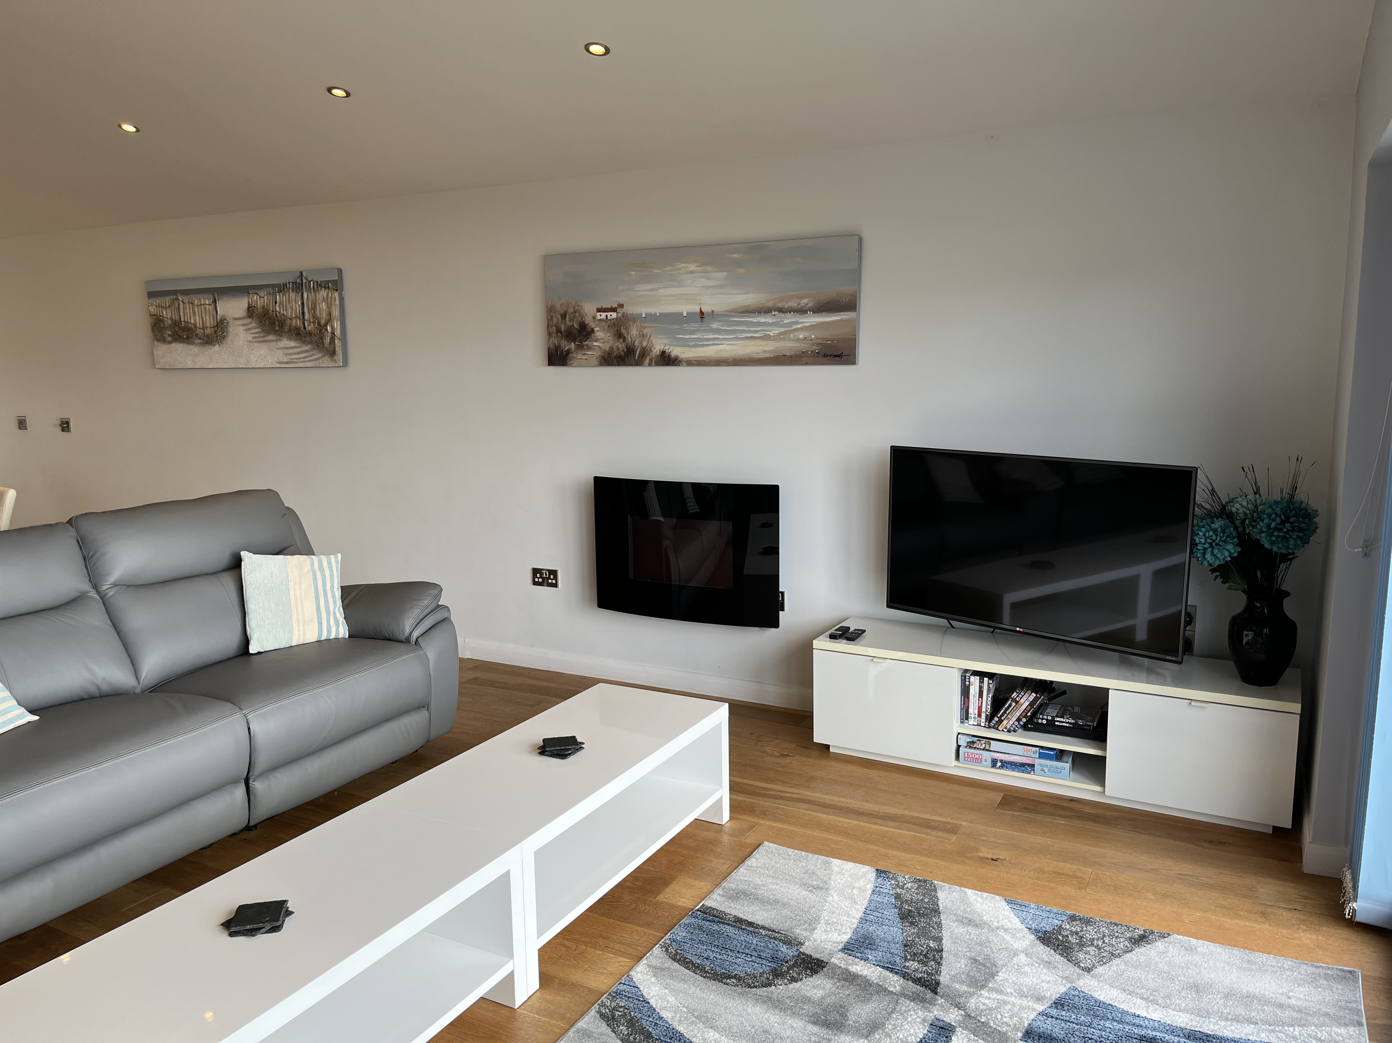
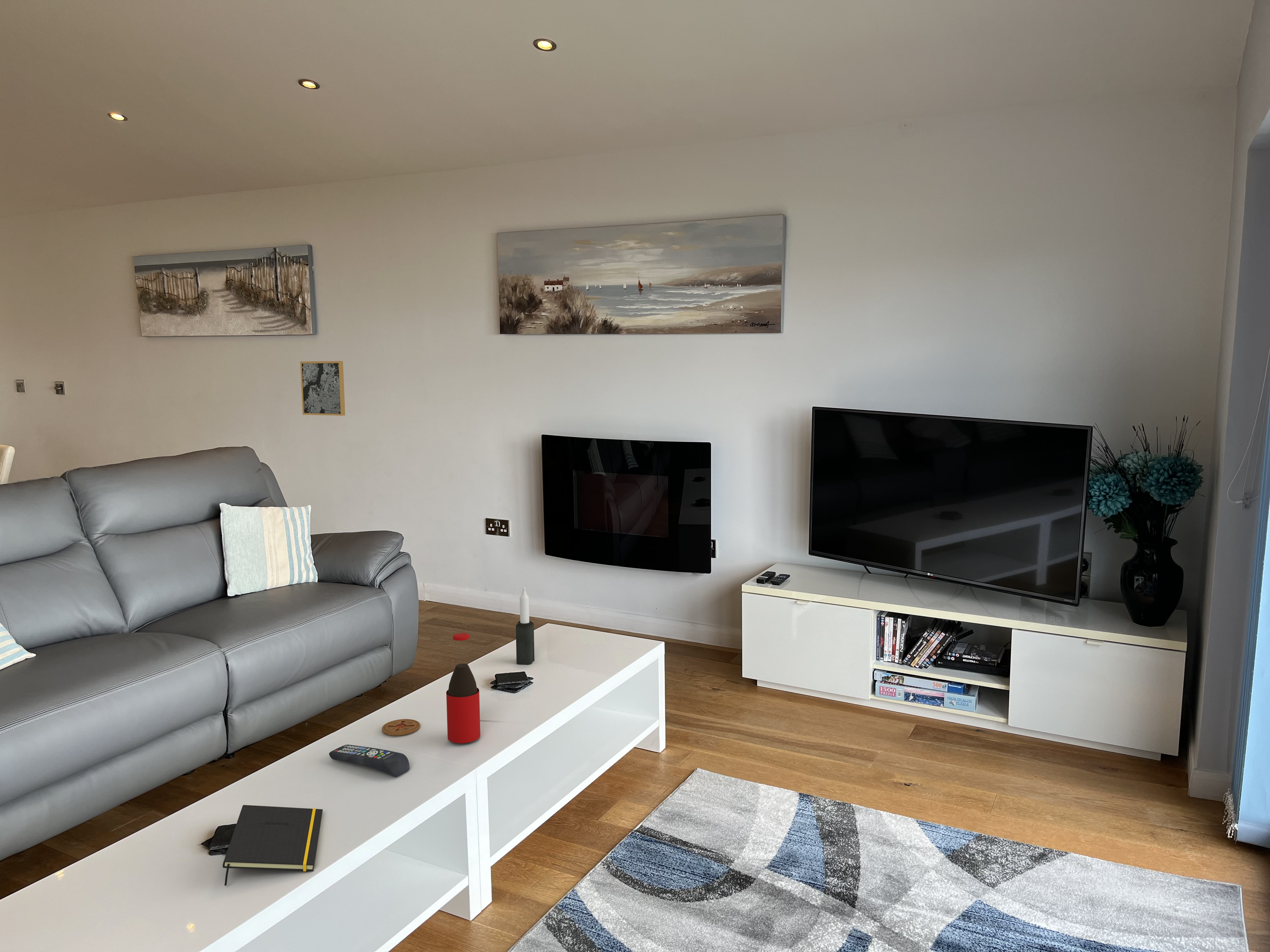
+ wall art (322, 388)
+ bottle (462, 687)
+ candle (525, 625)
+ remote control (369, 758)
+ coaster (401, 727)
+ notepad (276, 836)
